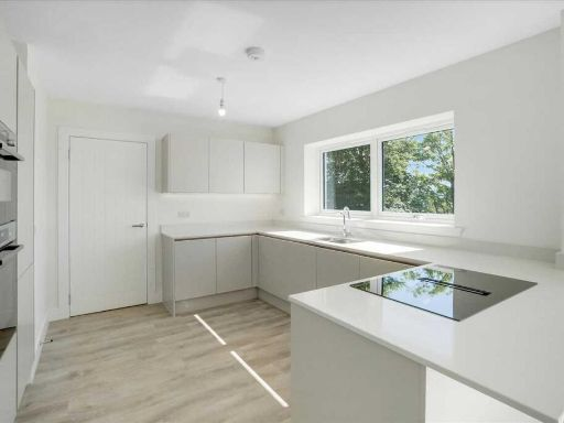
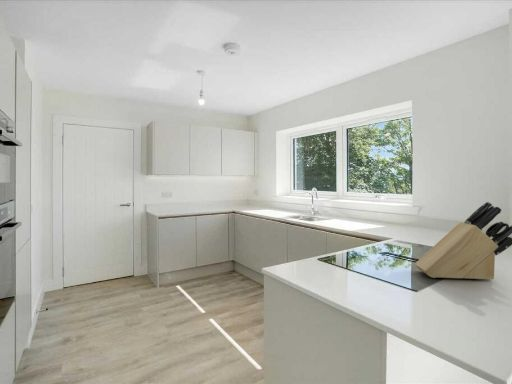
+ knife block (464, 238)
